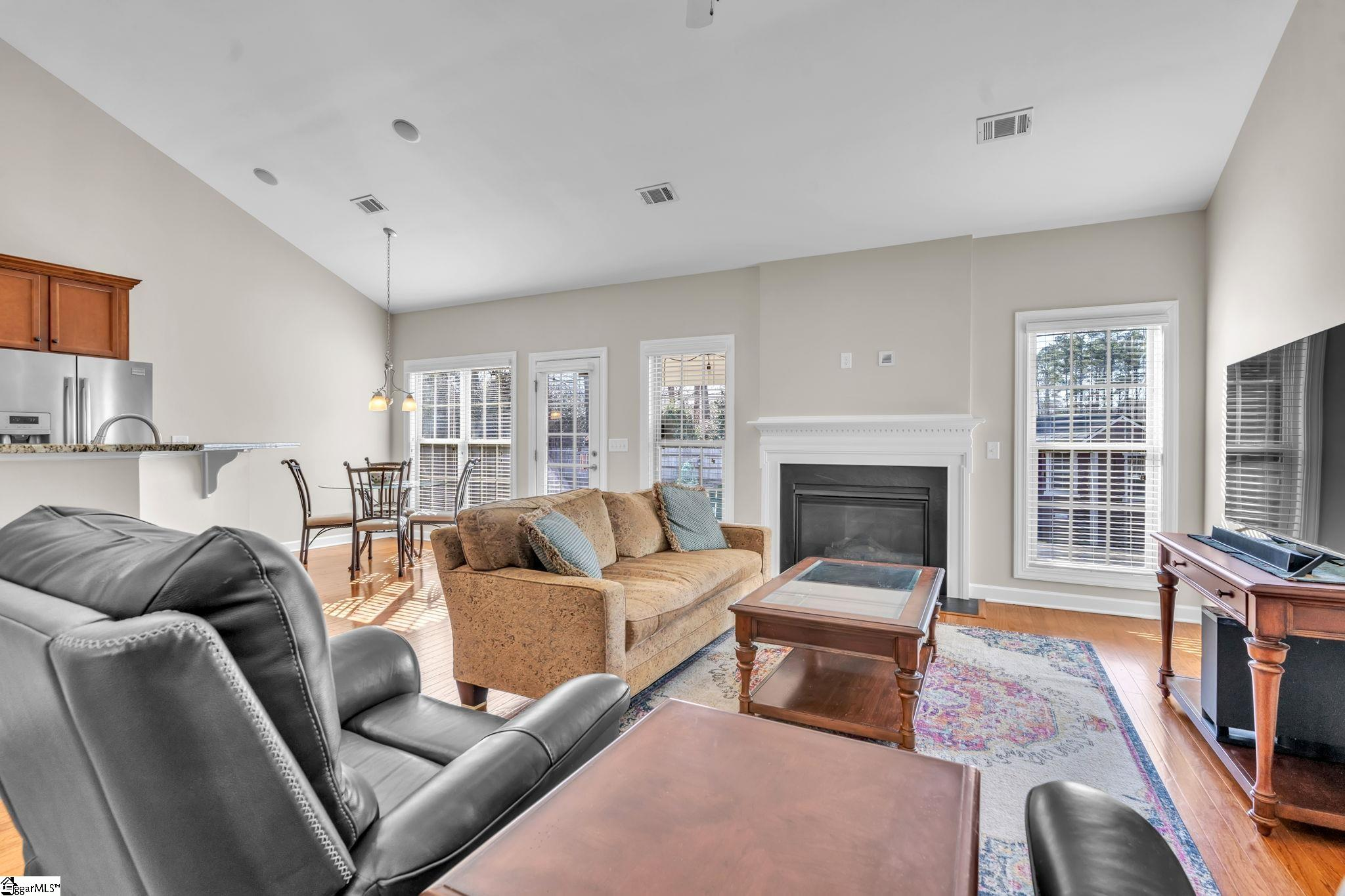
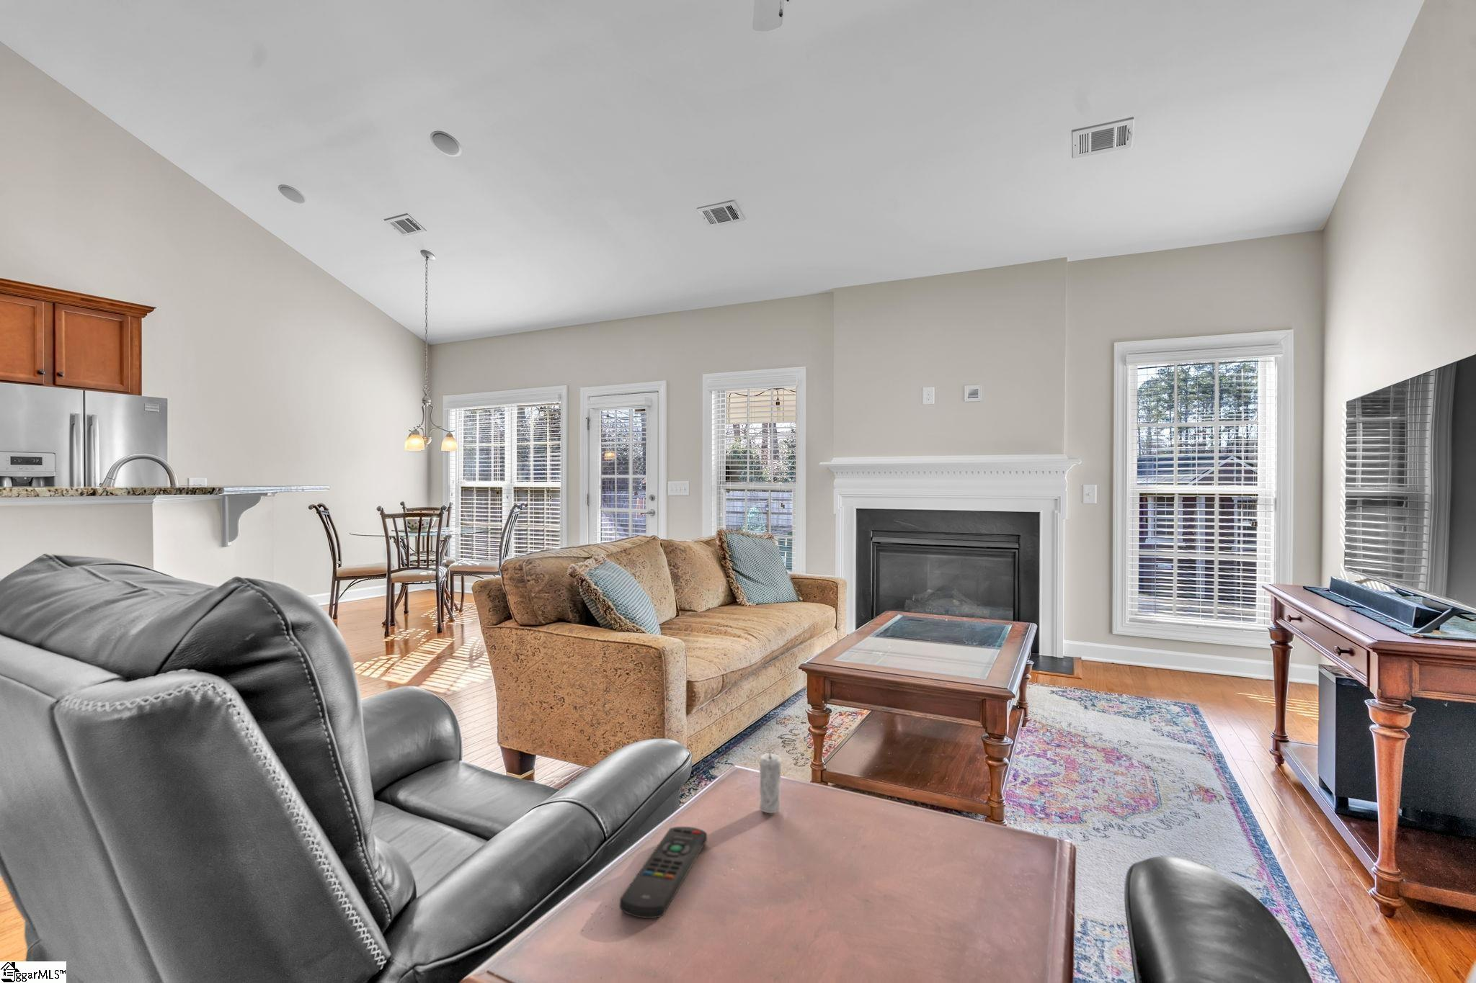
+ candle (769, 777)
+ remote control (666, 867)
